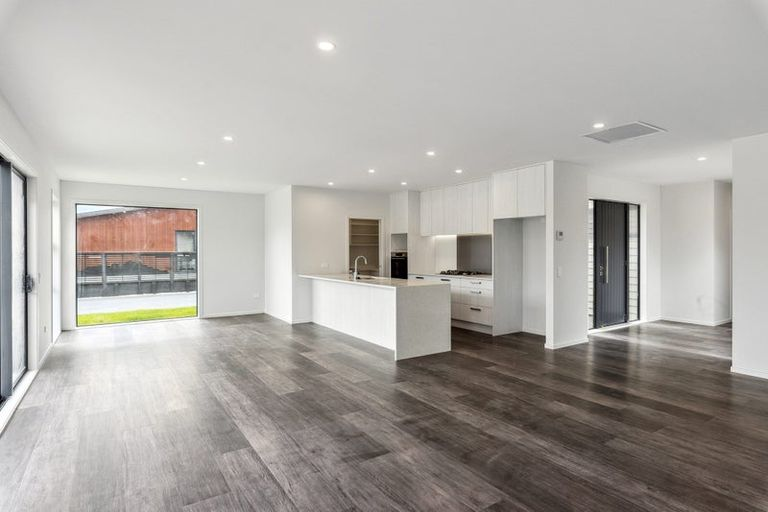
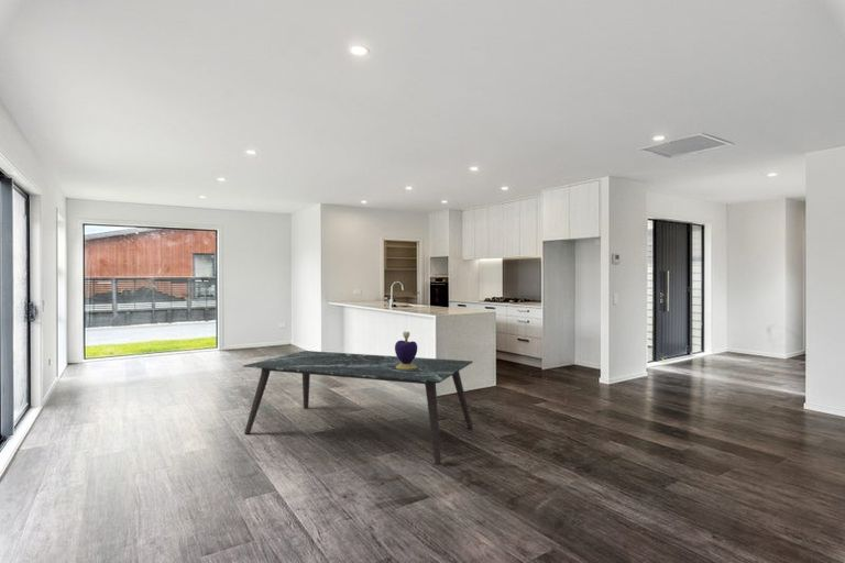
+ decorative container (406, 349)
+ dining table (364, 378)
